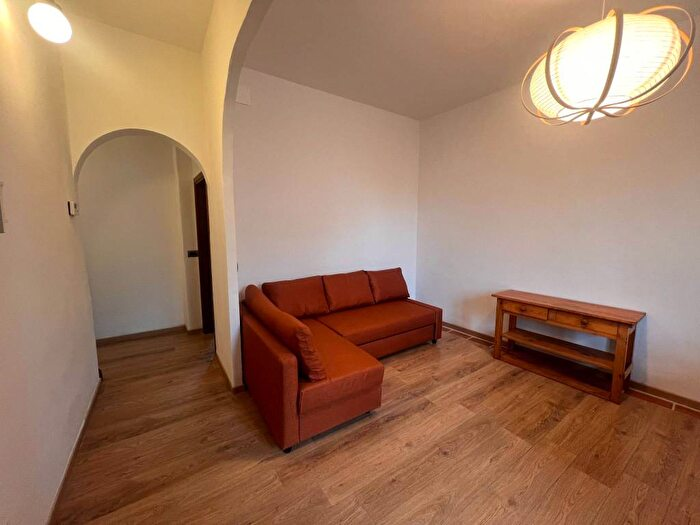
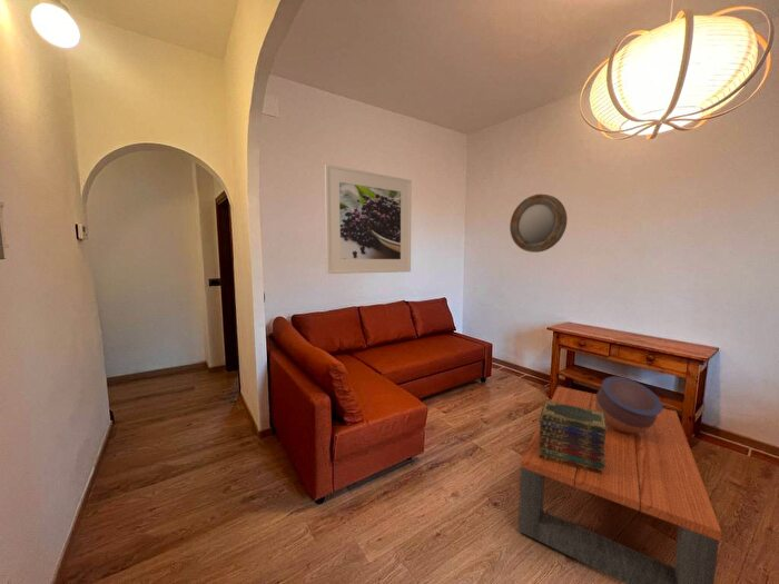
+ book stack (571, 434)
+ decorative bowl (625, 406)
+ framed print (372, 224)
+ coffee table (607, 463)
+ home mirror (535, 224)
